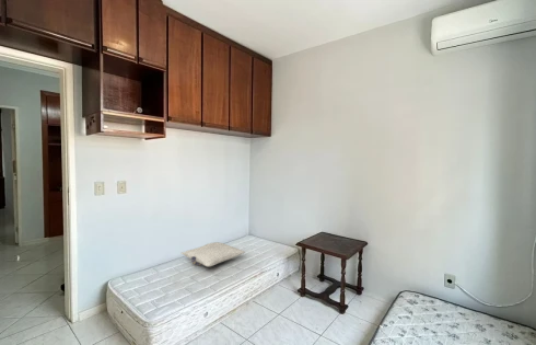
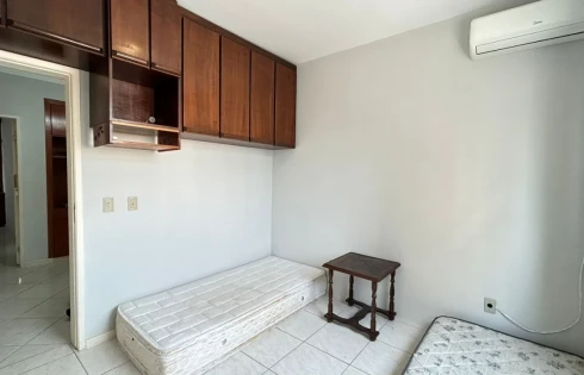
- pillow (212, 254)
